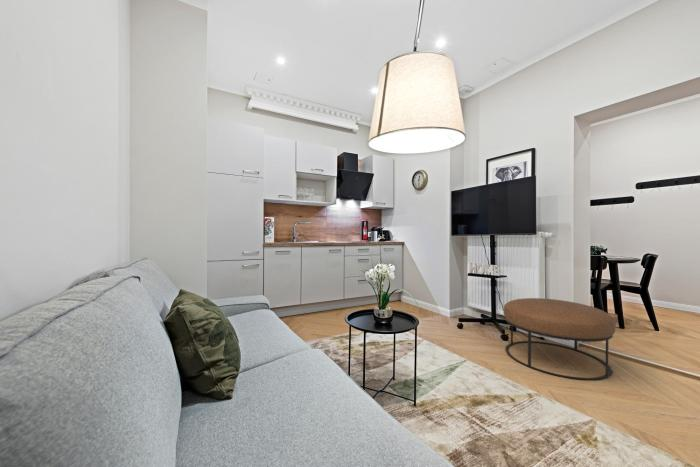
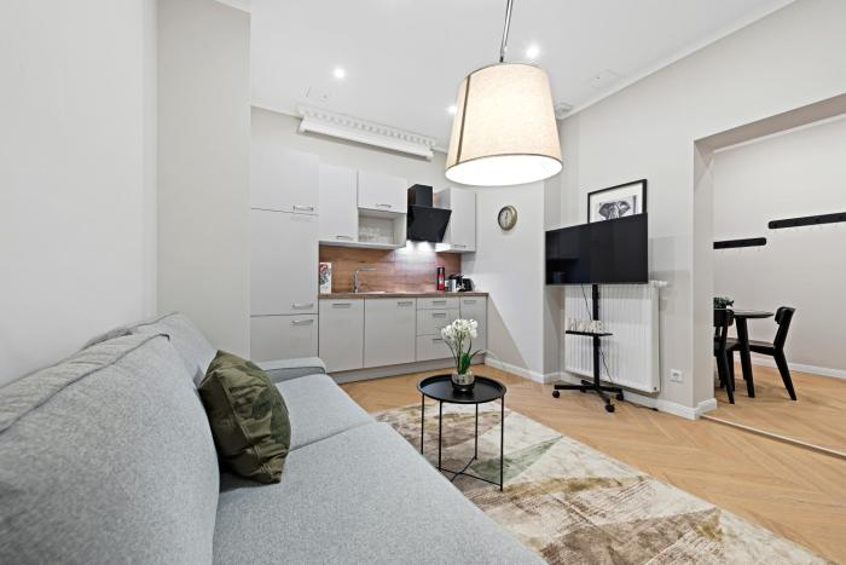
- ottoman (554, 331)
